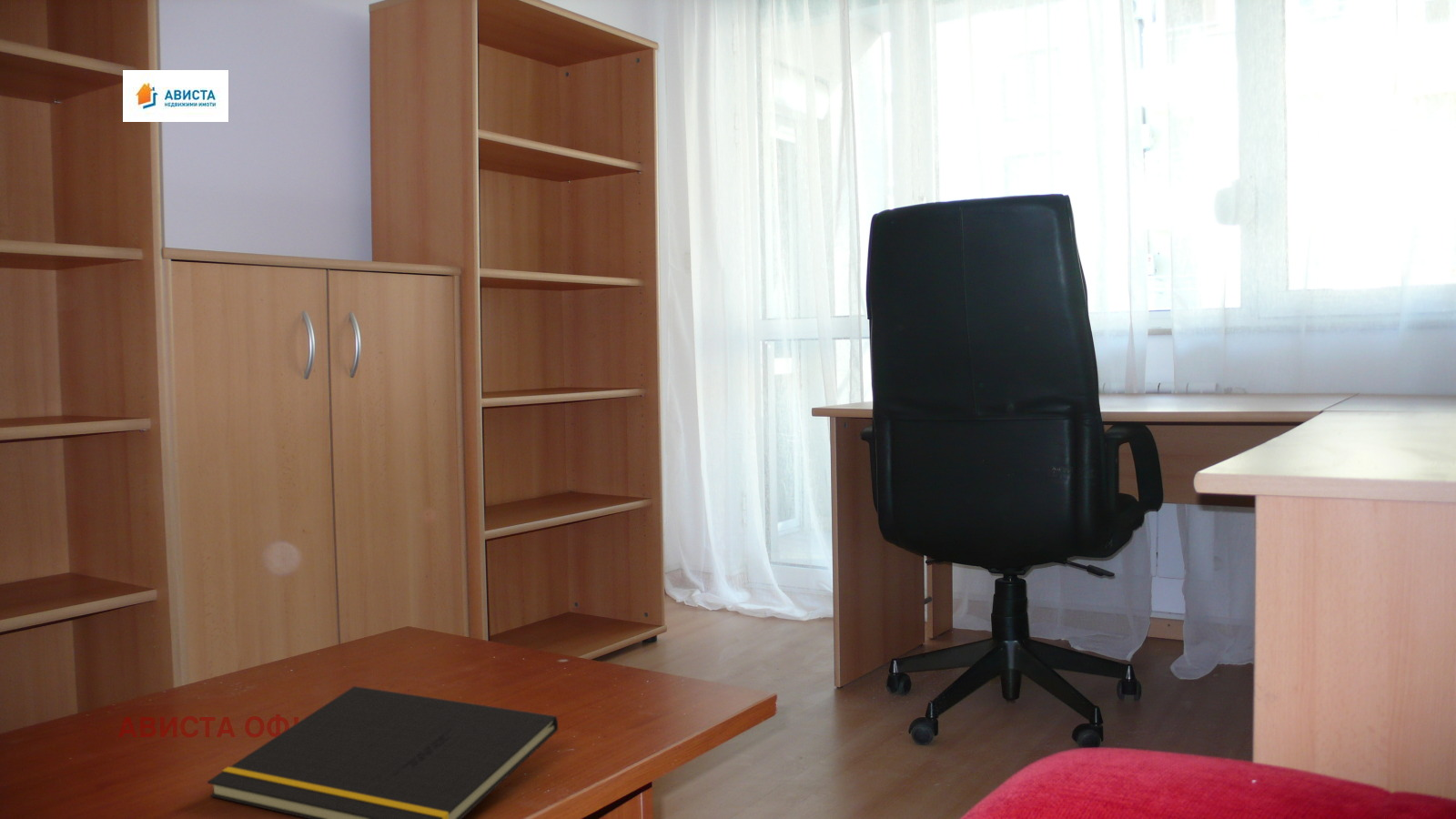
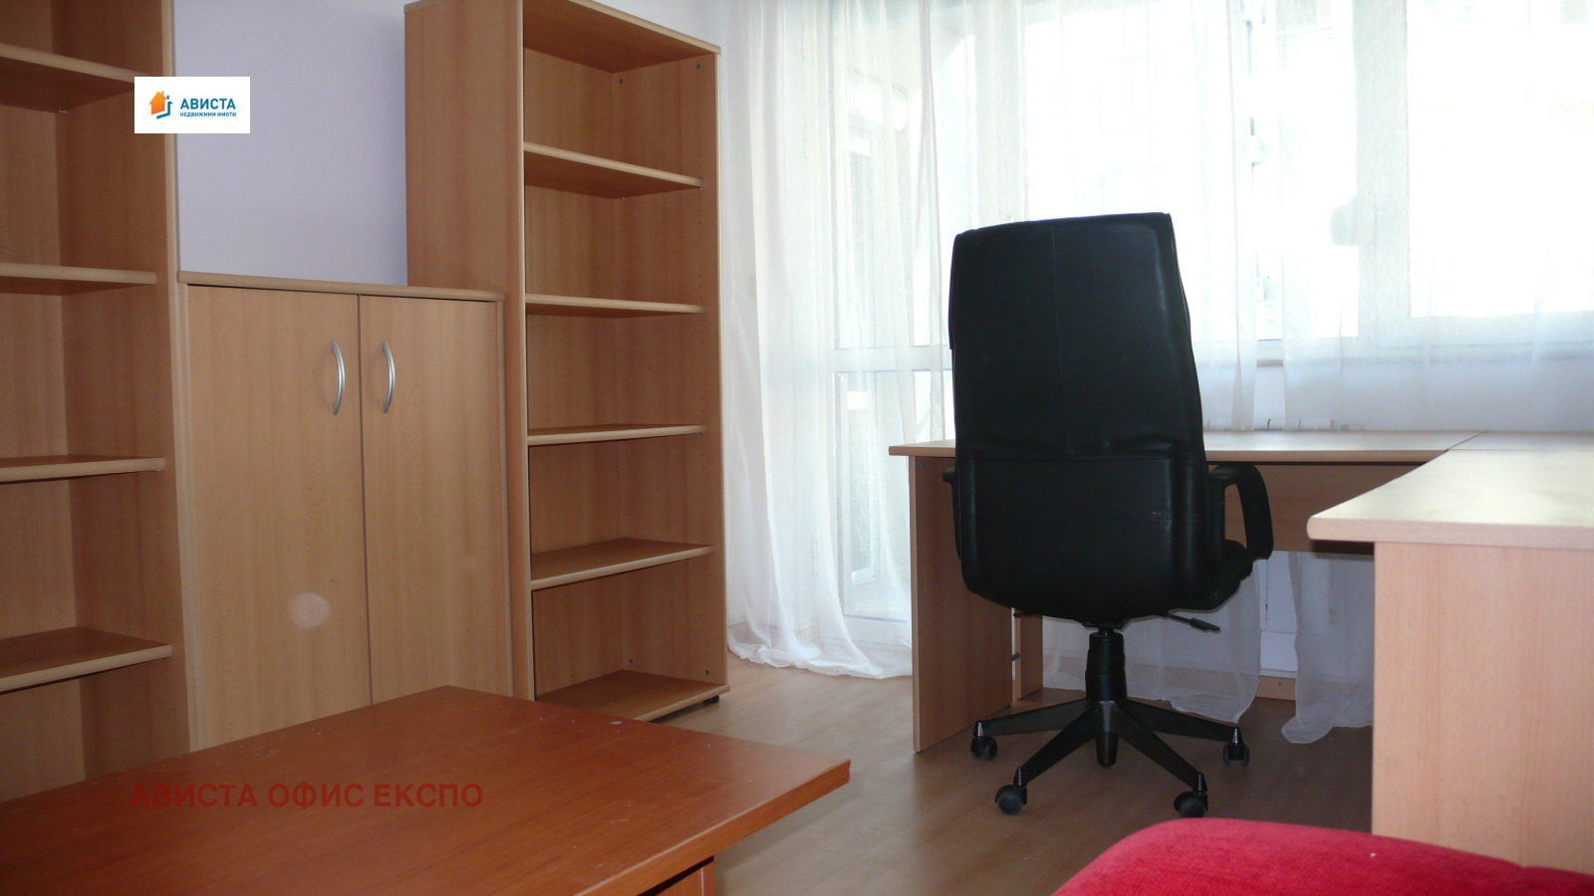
- notepad (388, 754)
